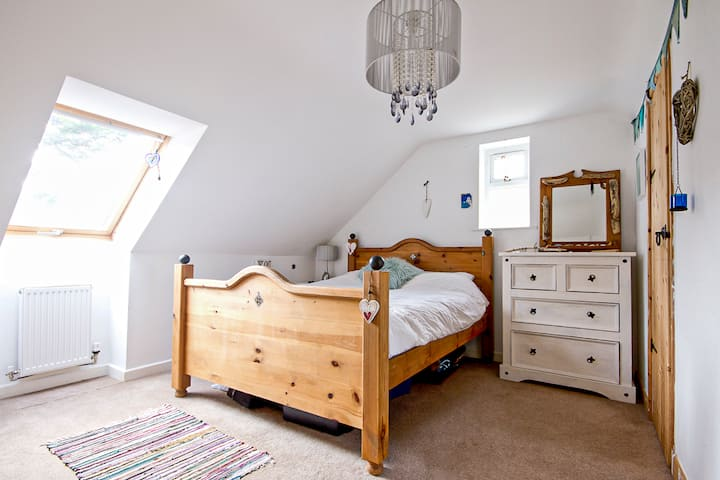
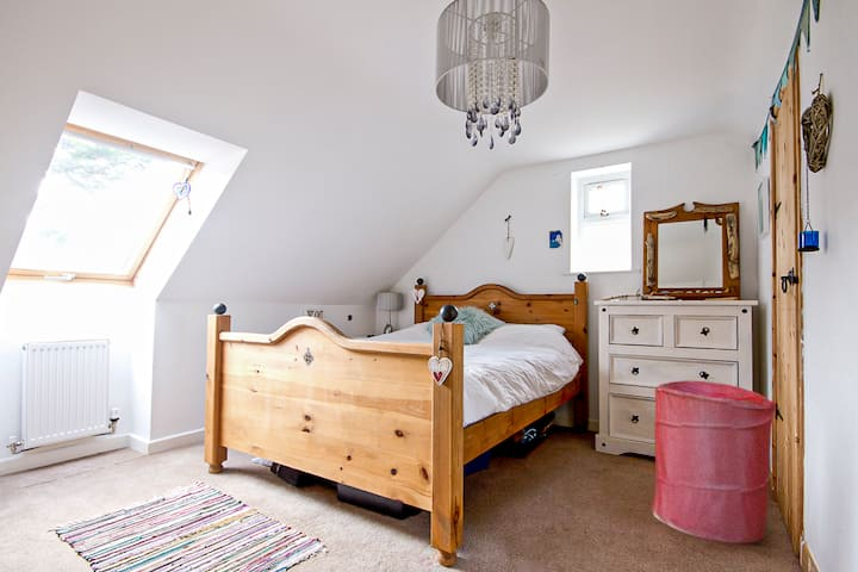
+ laundry hamper (710, 453)
